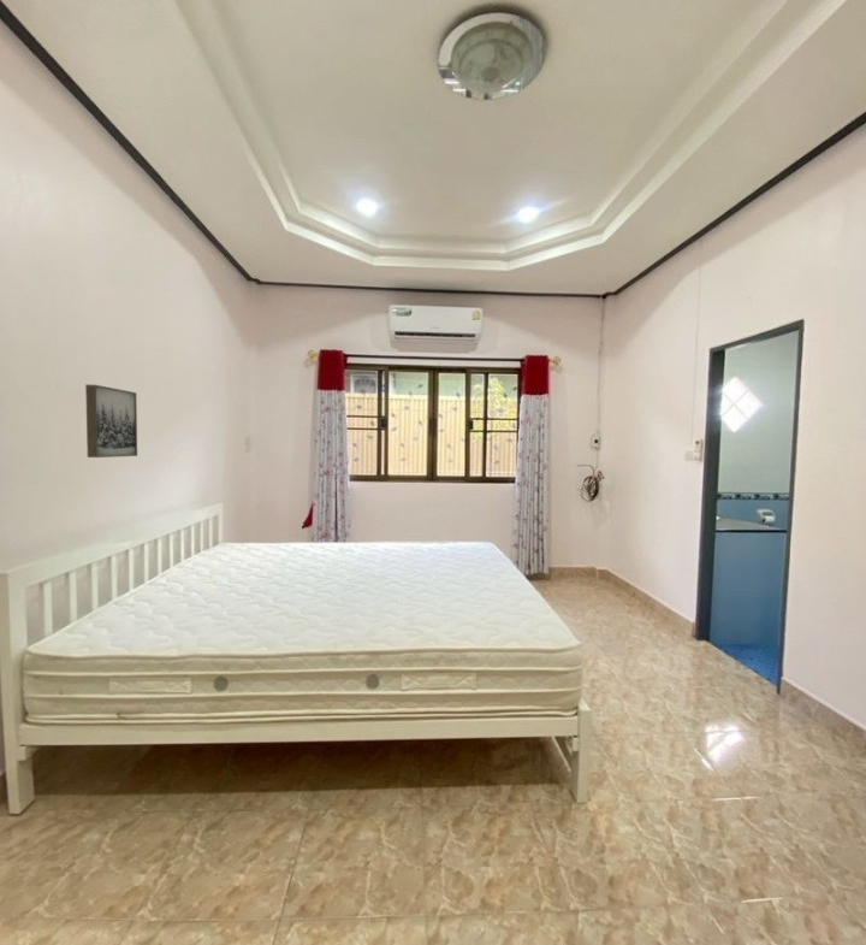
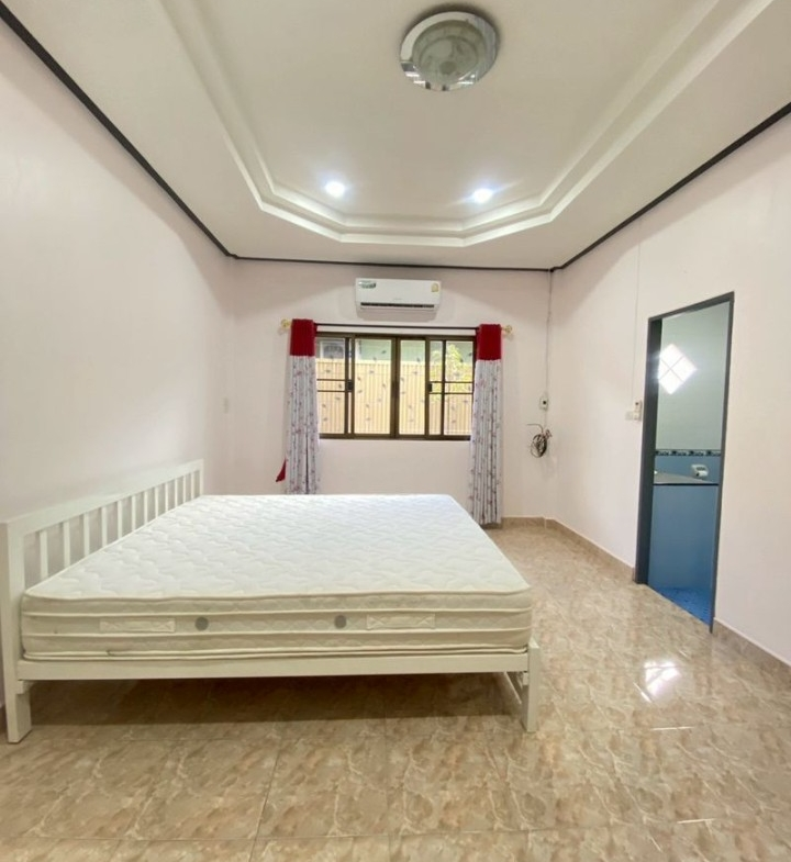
- wall art (113, 423)
